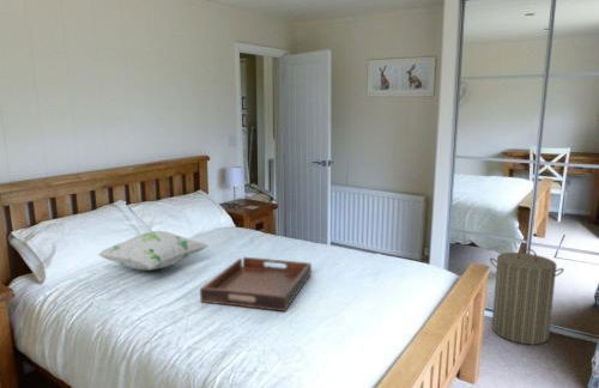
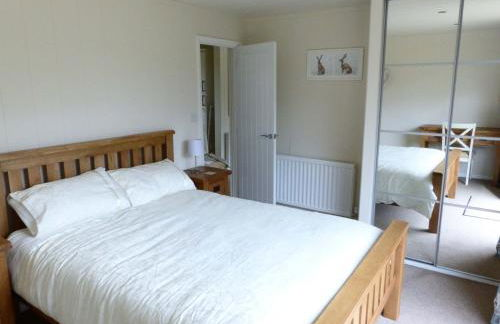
- laundry hamper (522, 290)
- serving tray (260, 280)
- decorative pillow (153, 249)
